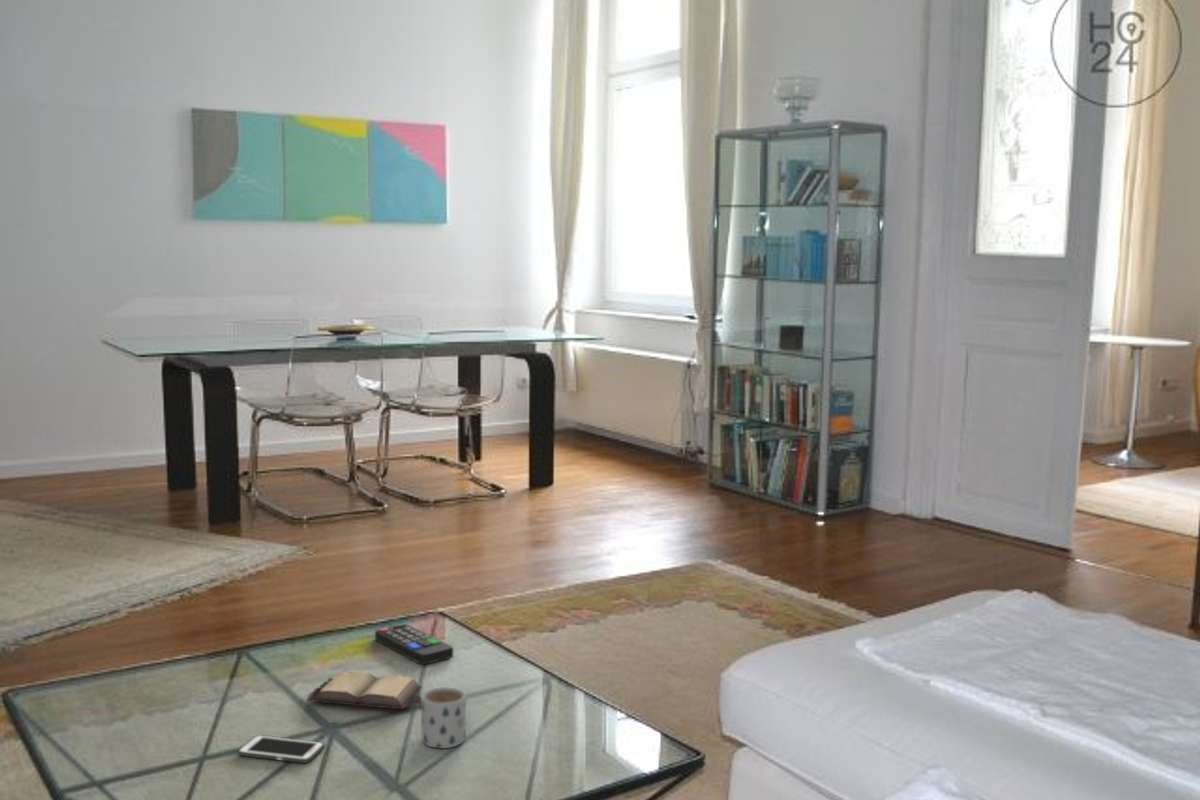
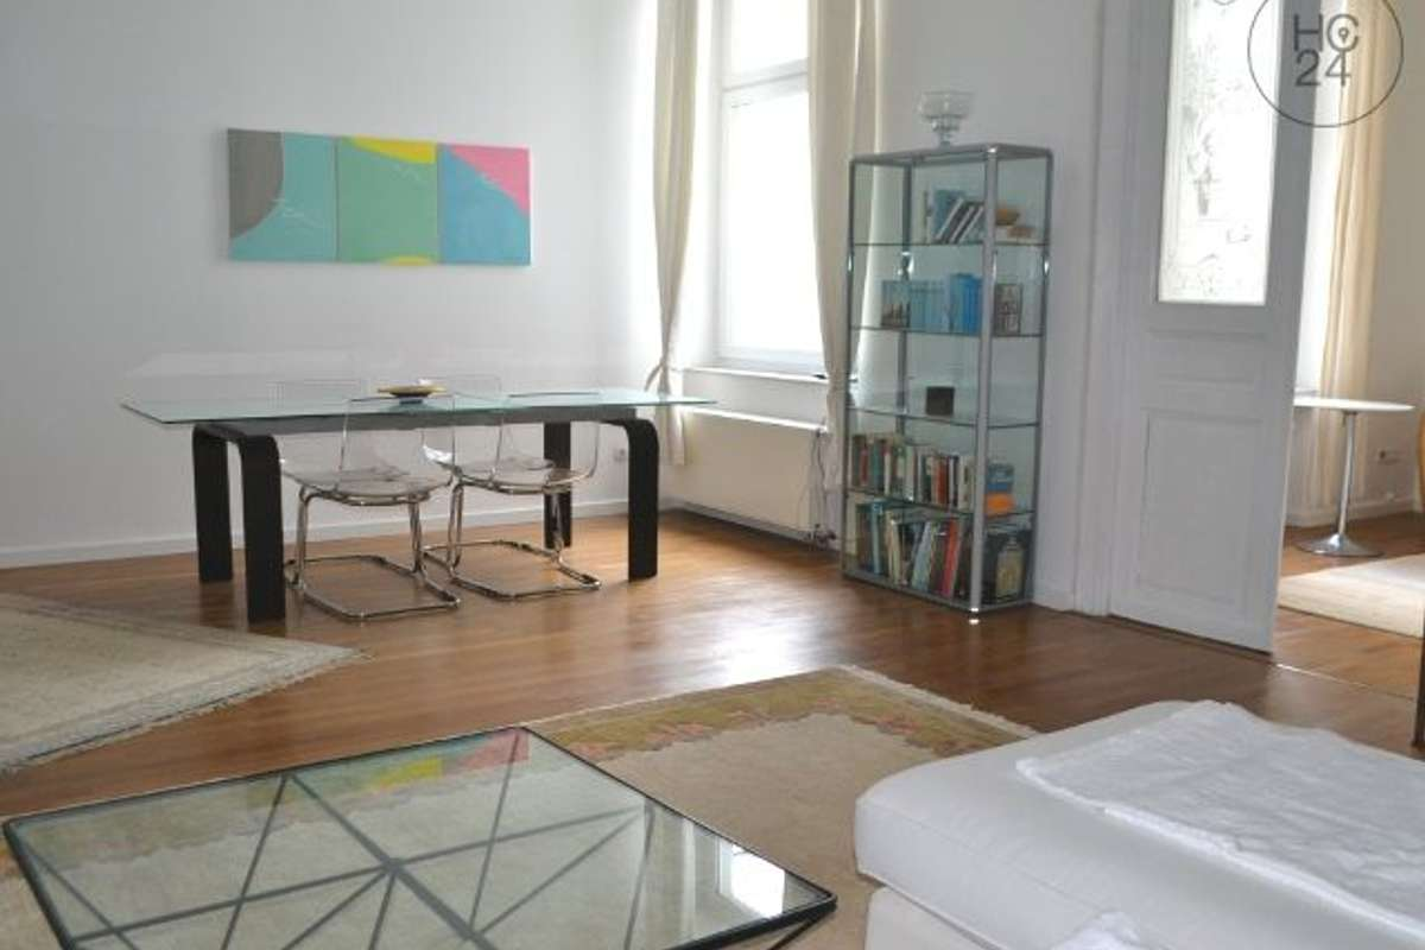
- remote control (413, 642)
- cell phone (281, 749)
- hardback book (367, 690)
- mug (446, 714)
